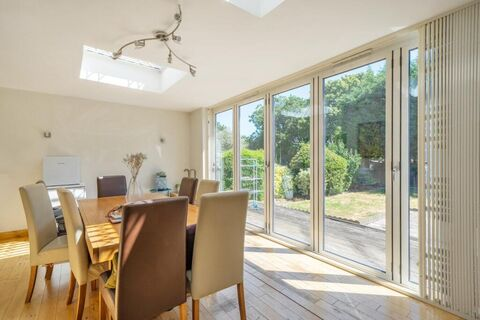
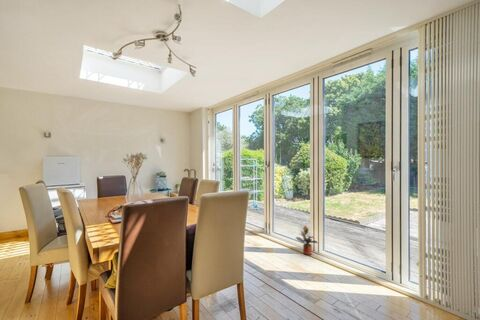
+ potted plant (306, 241)
